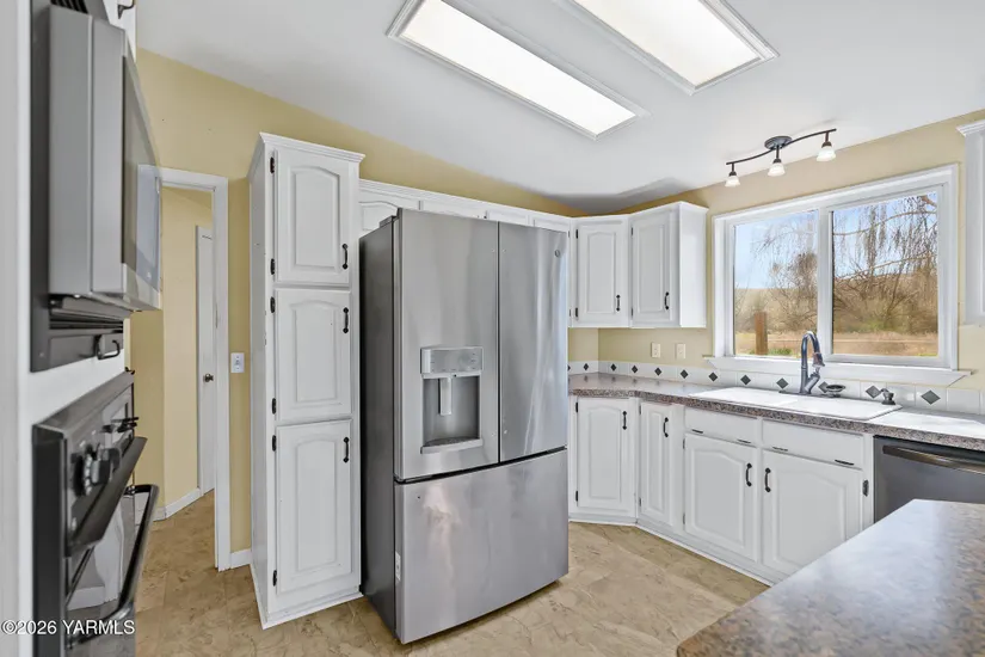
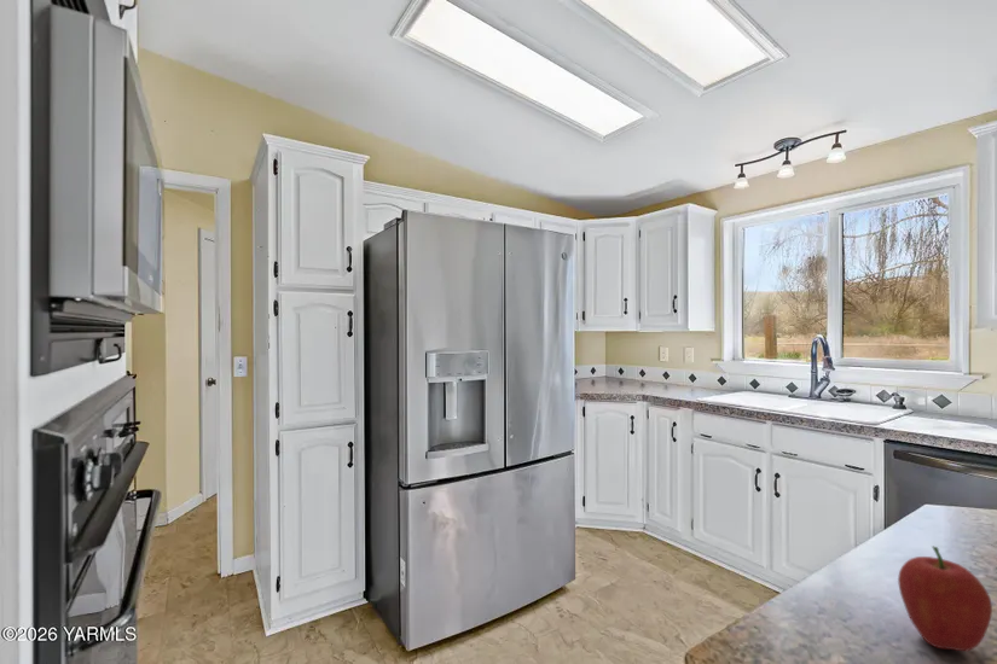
+ fruit (941, 596)
